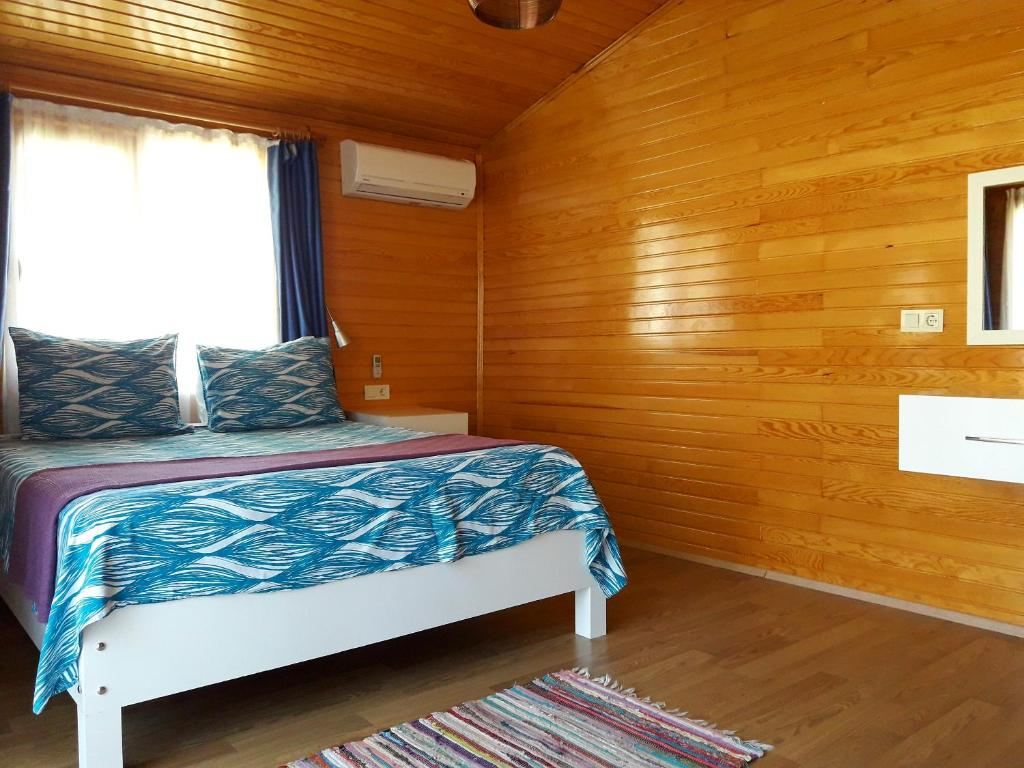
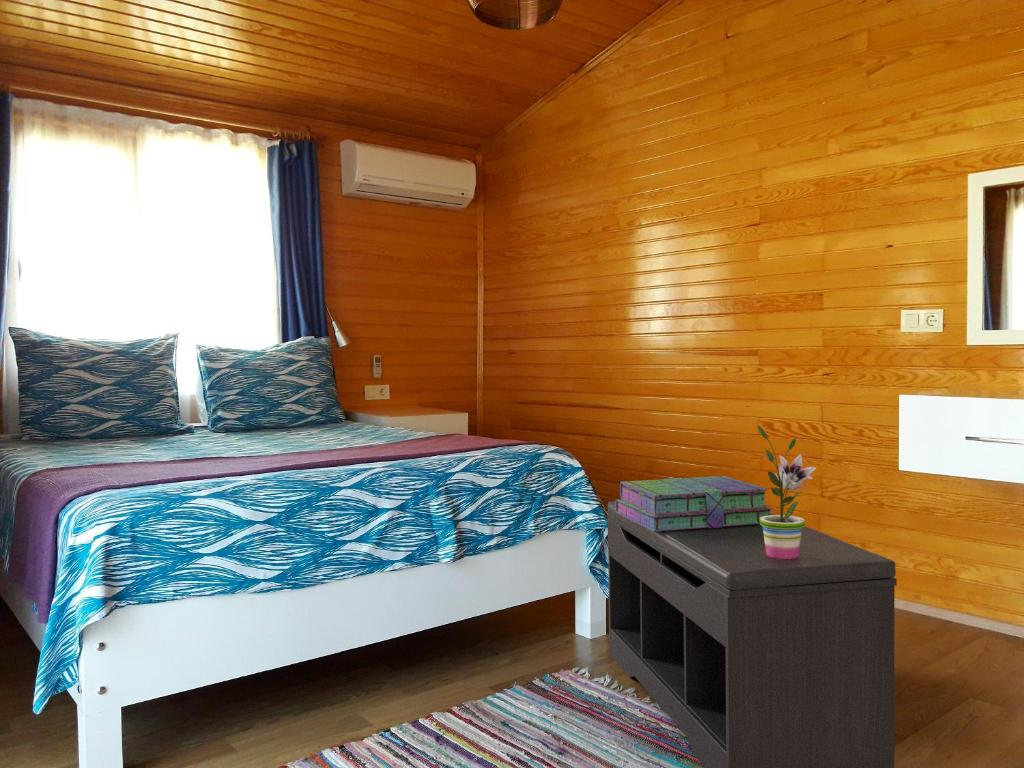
+ stack of books (691, 501)
+ potted plant (791, 489)
+ bench (726, 615)
